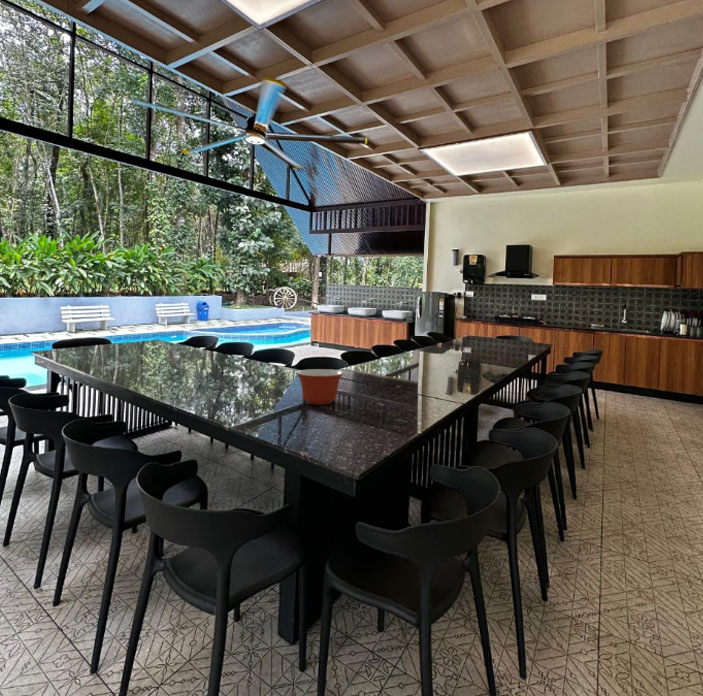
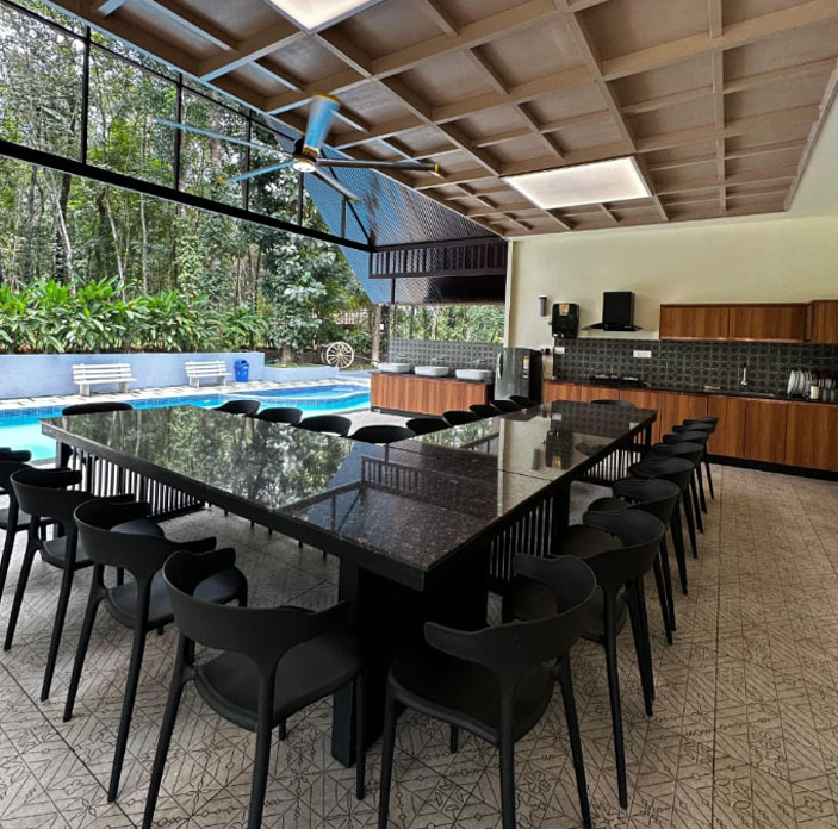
- mixing bowl (319, 387)
